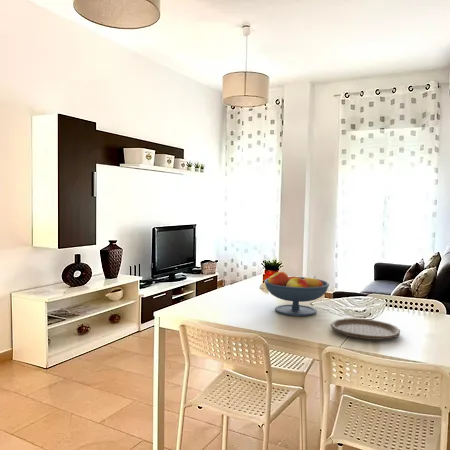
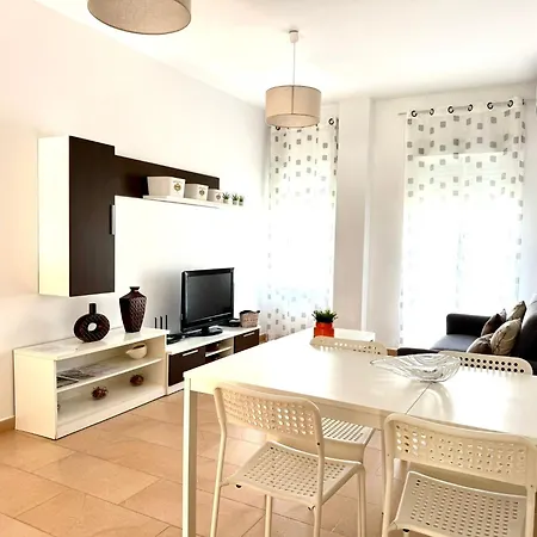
- fruit bowl (296, 291)
- plate (364, 329)
